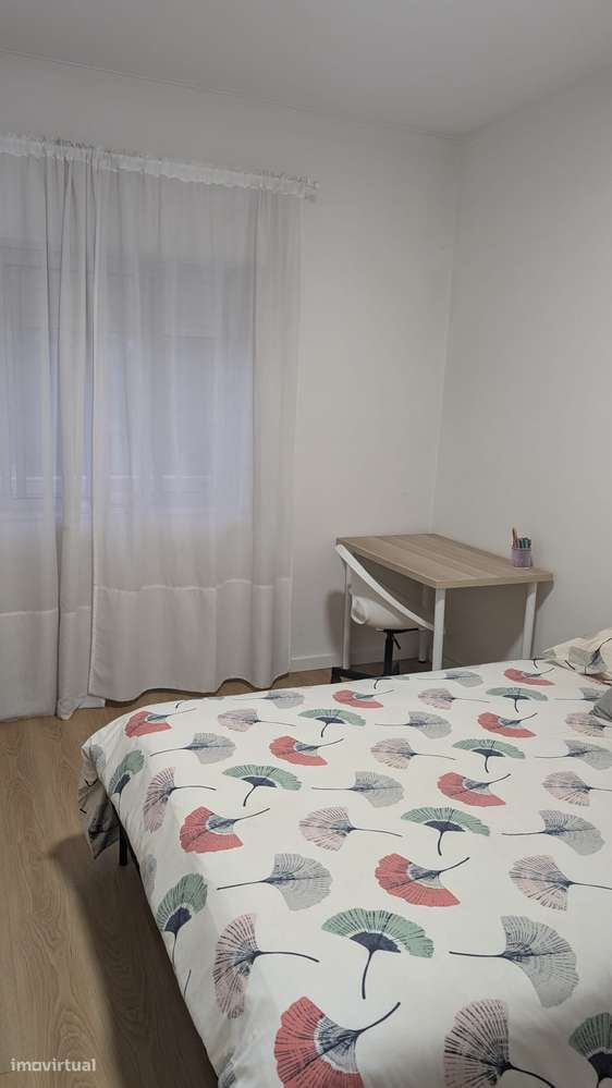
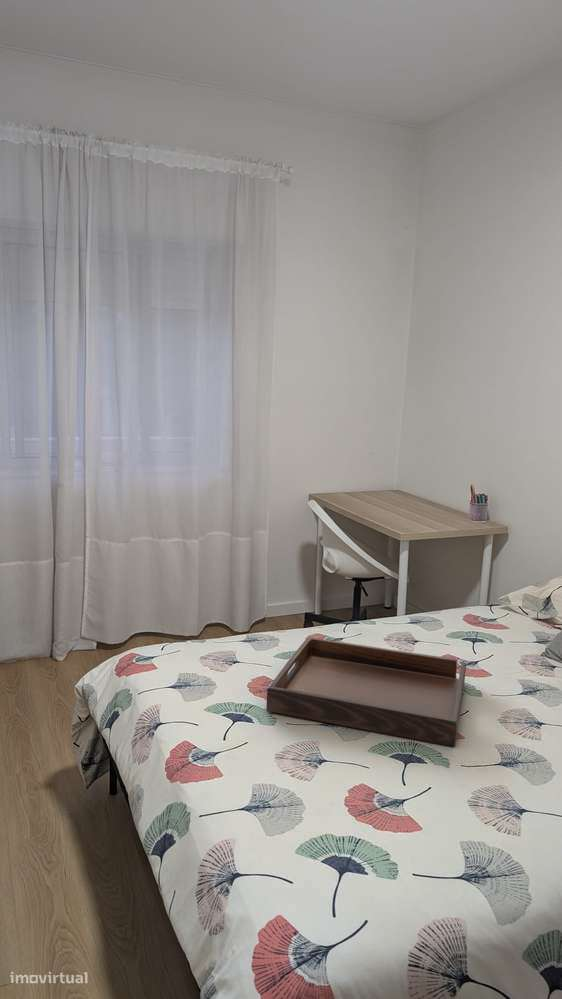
+ serving tray (372, 684)
